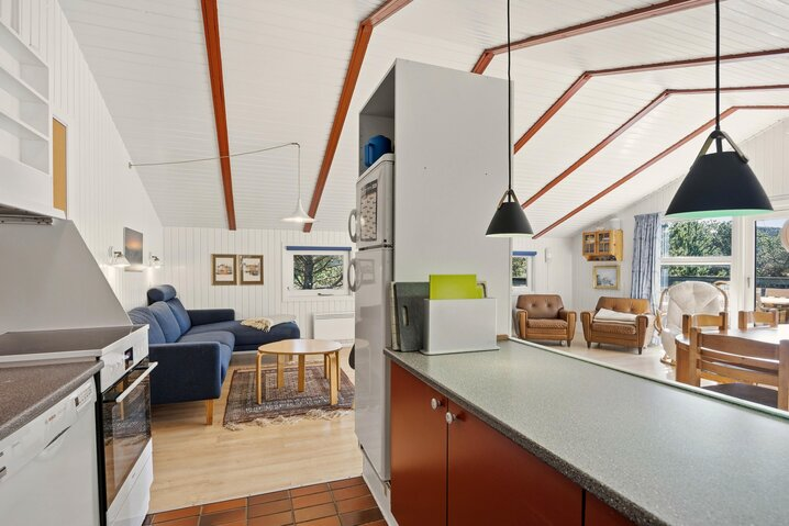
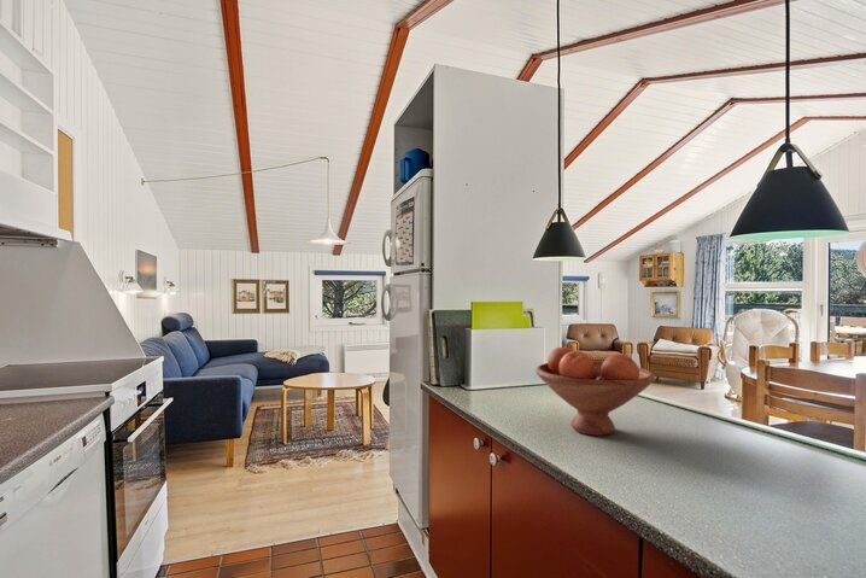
+ fruit bowl (592, 387)
